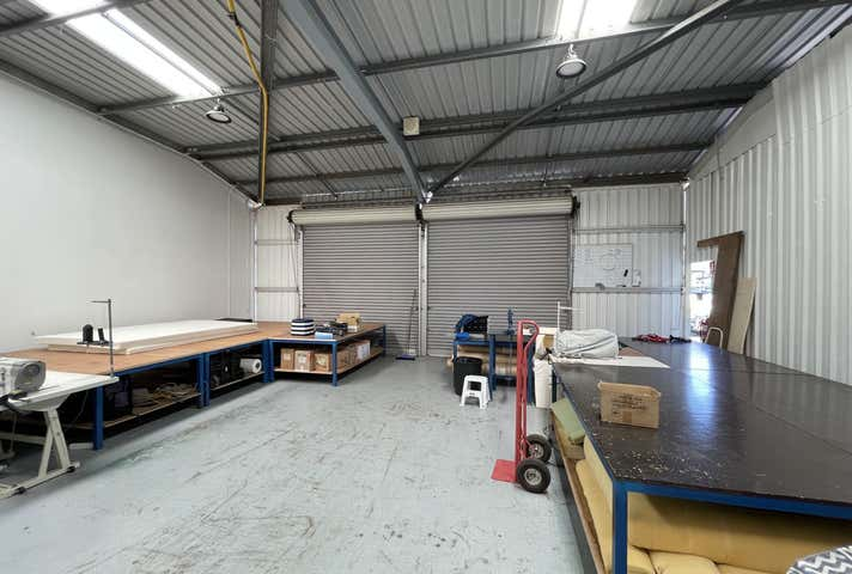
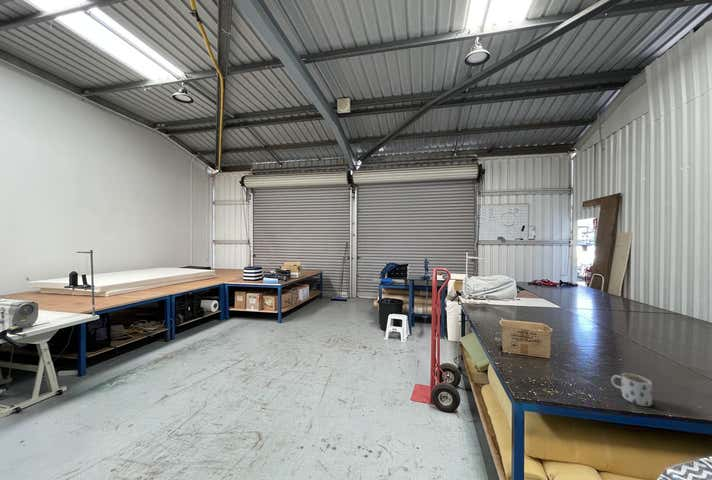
+ mug (630, 387)
